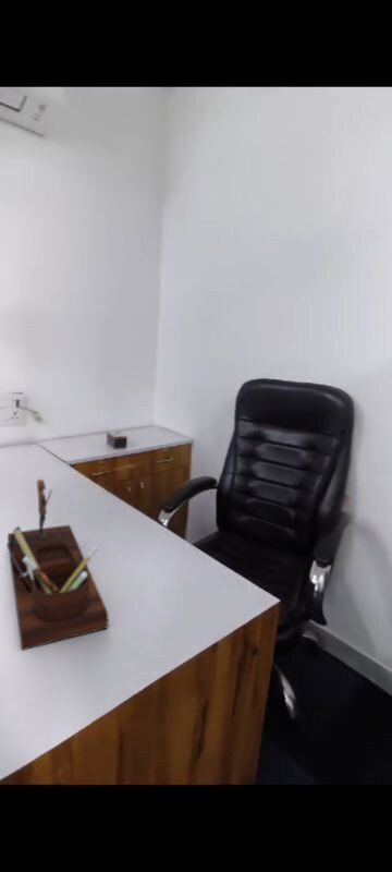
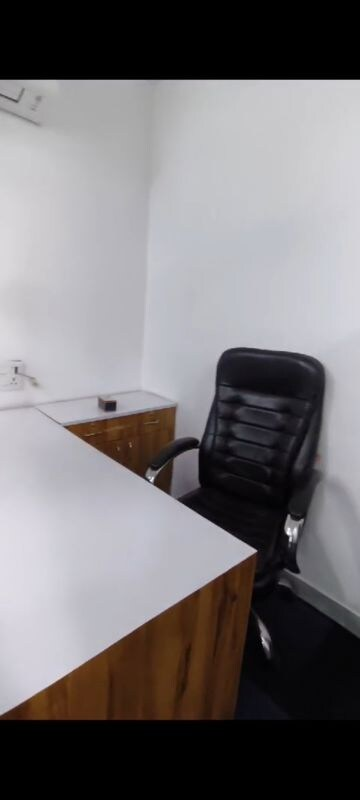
- desk organizer (49, 547)
